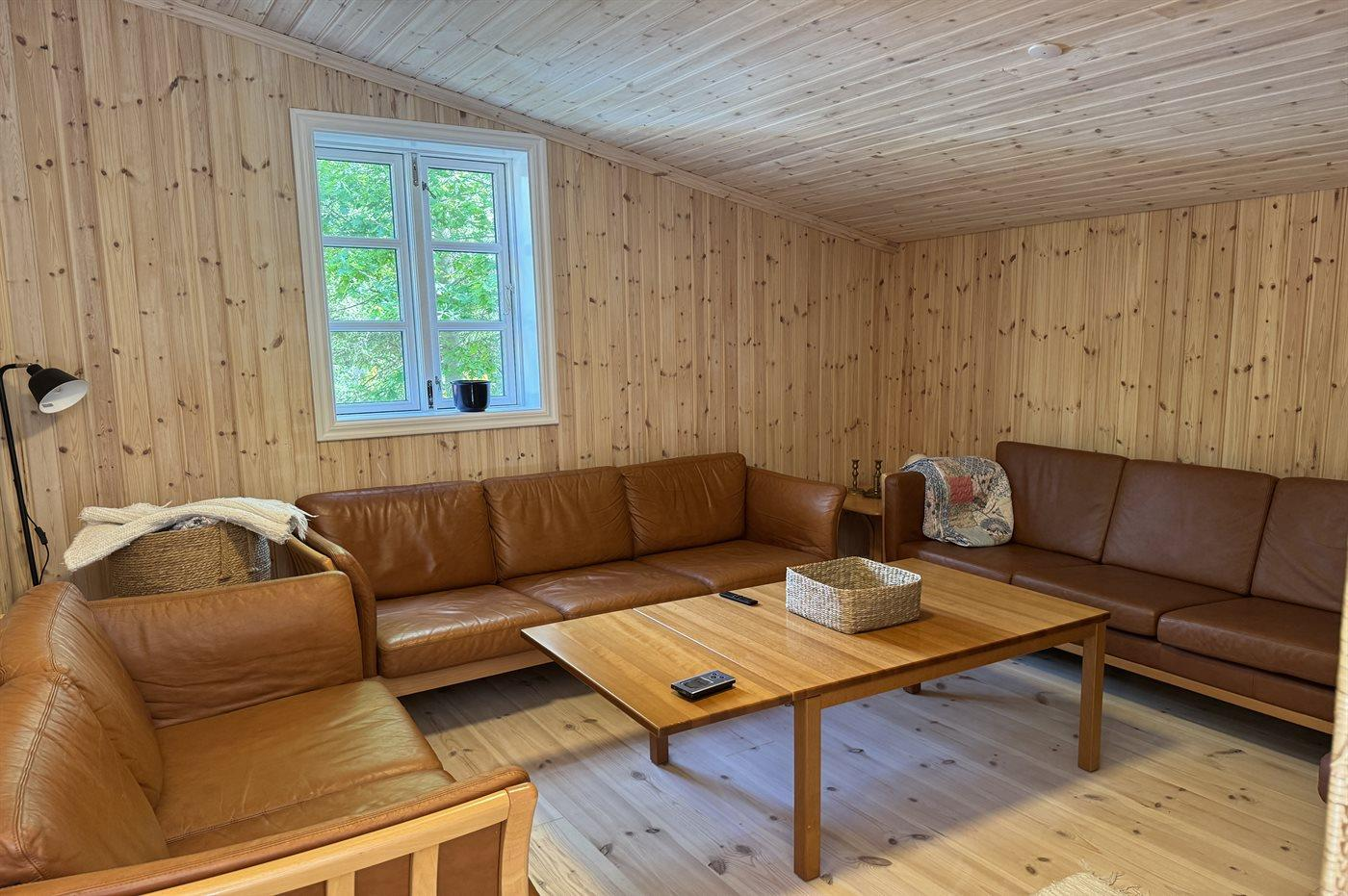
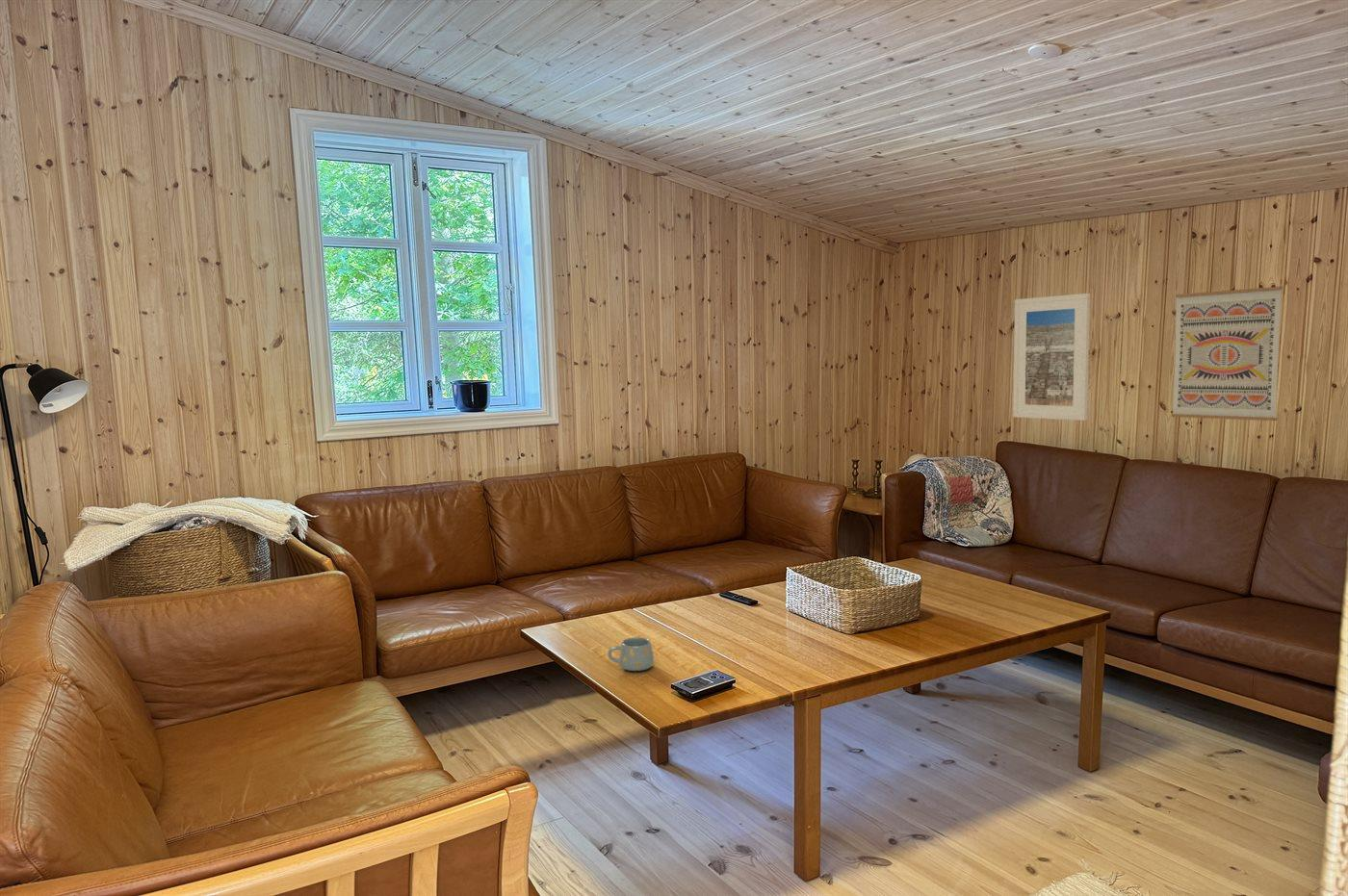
+ wall art (1224, 355)
+ mug (631, 654)
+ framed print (1050, 358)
